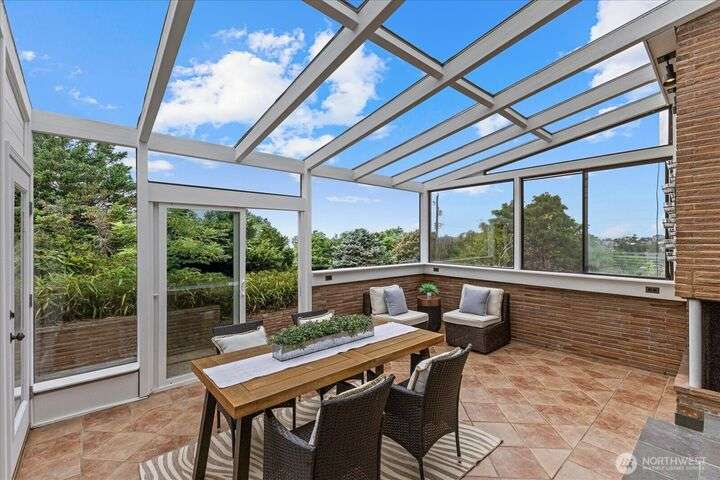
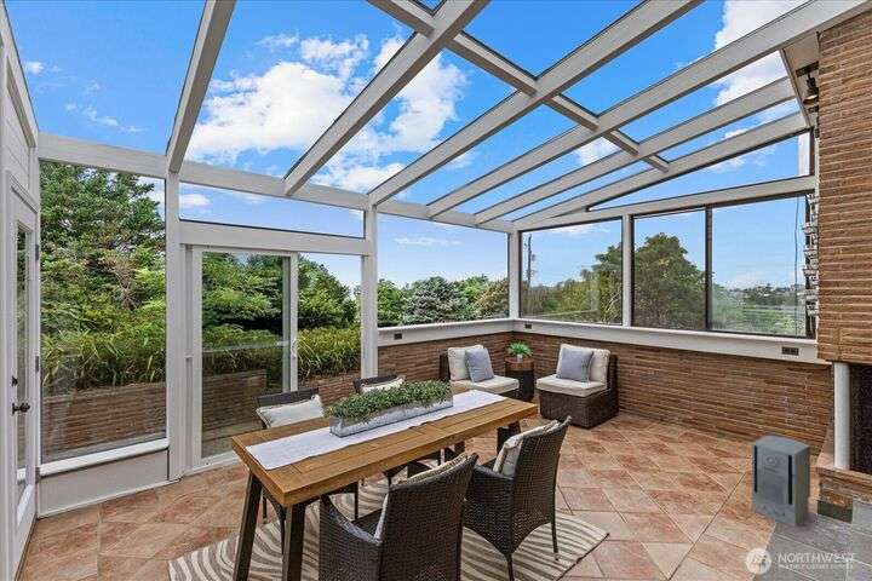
+ air purifier (780, 477)
